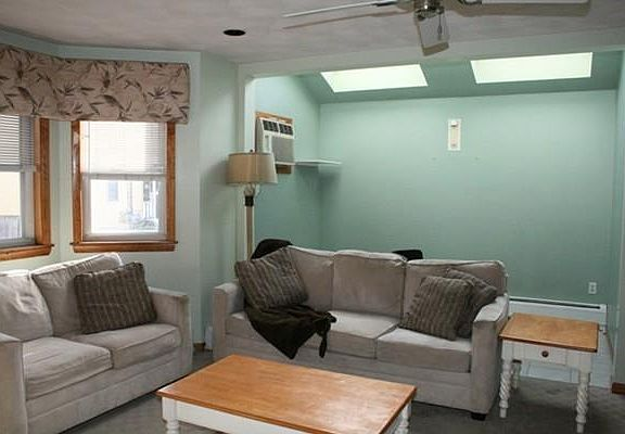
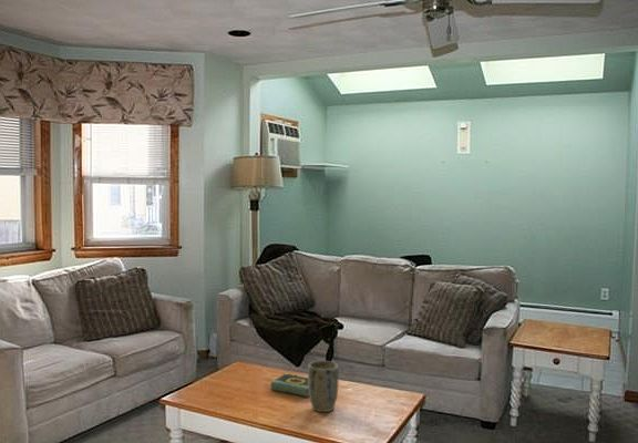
+ book (292, 383)
+ plant pot (322, 387)
